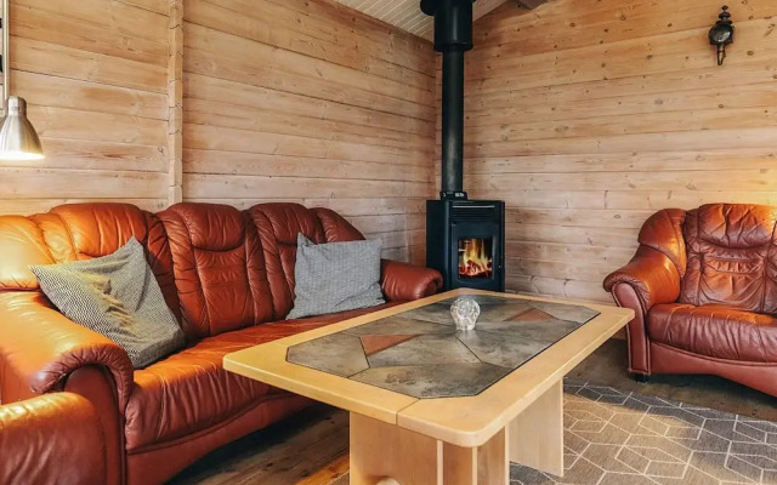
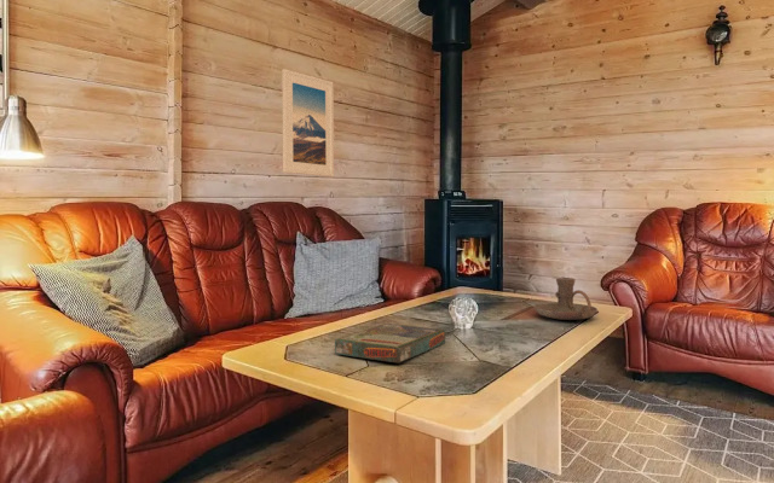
+ board game (392, 341)
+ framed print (308, 124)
+ candle holder (568, 299)
